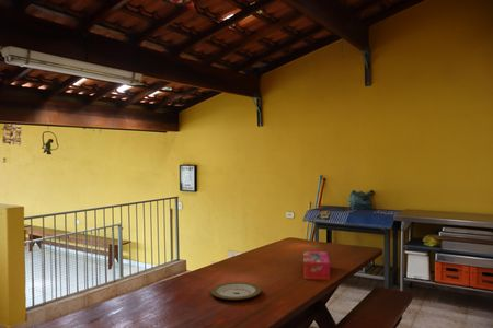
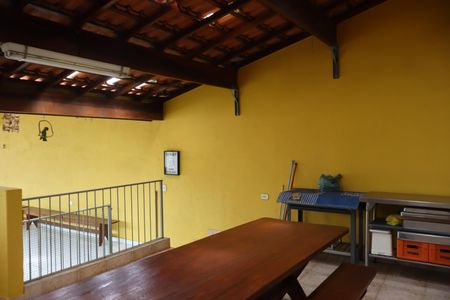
- plate (236, 292)
- tissue box (316, 265)
